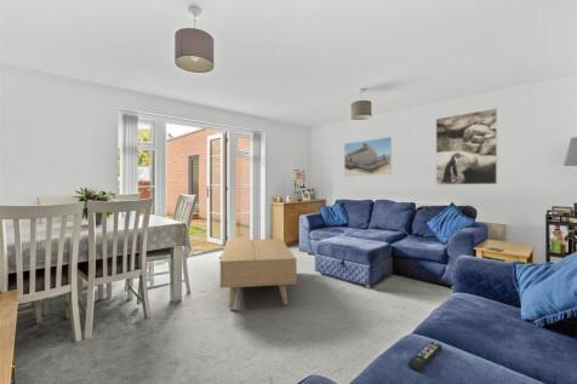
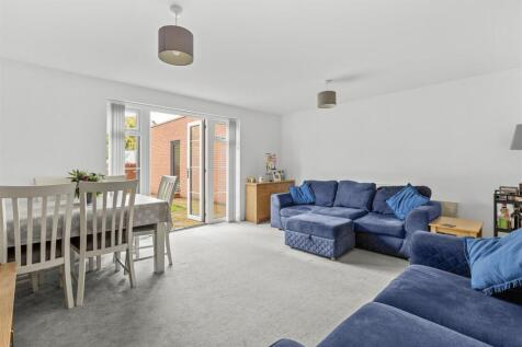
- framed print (464, 149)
- remote control (425, 354)
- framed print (366, 157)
- coffee table (255, 268)
